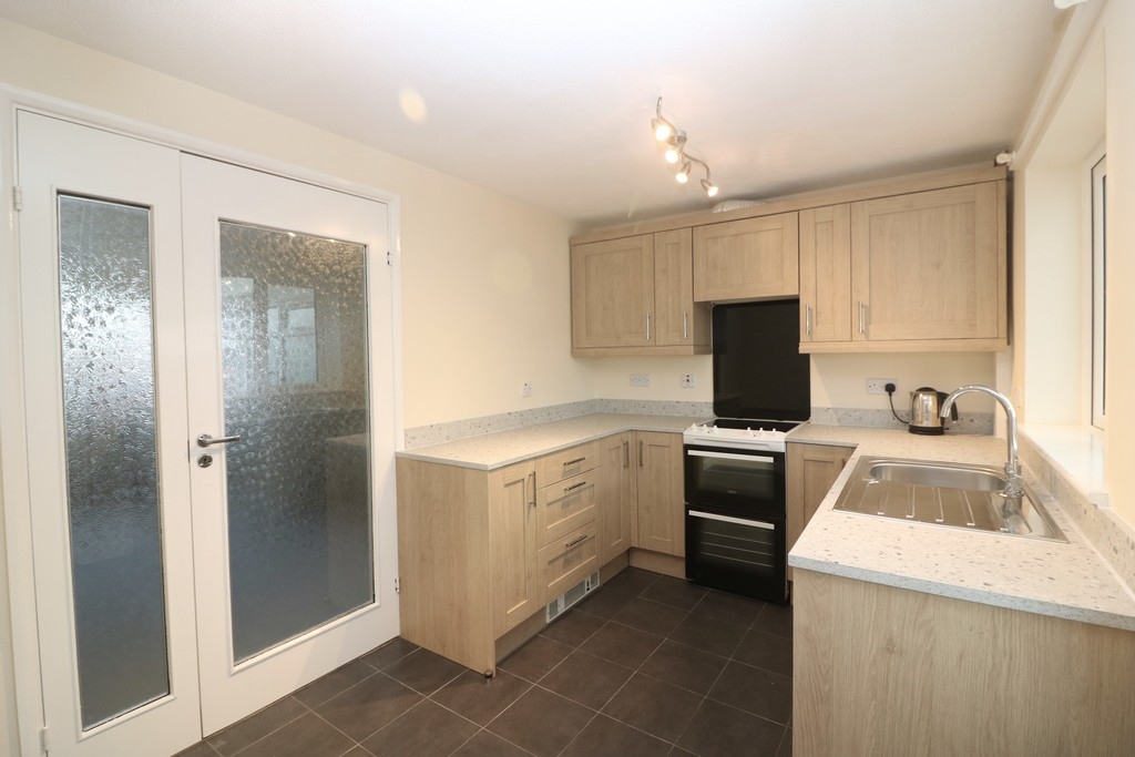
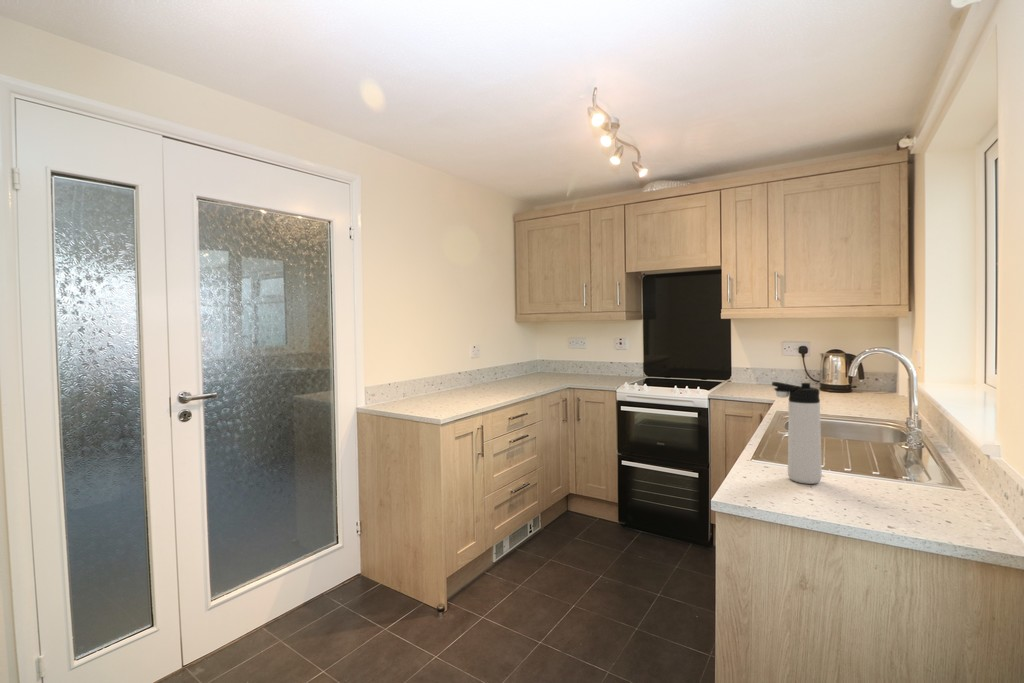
+ thermos bottle (796, 431)
